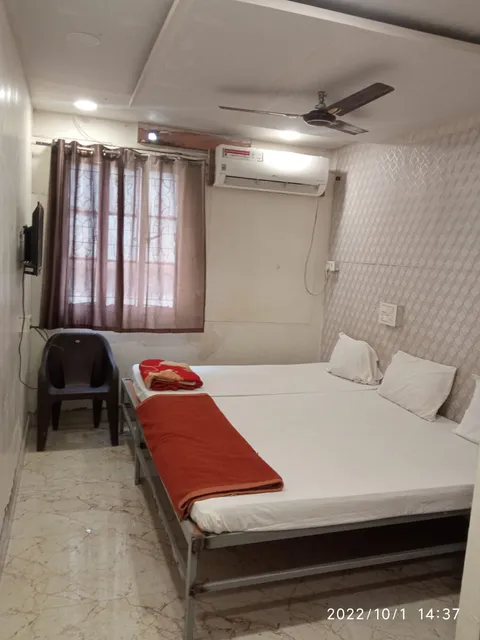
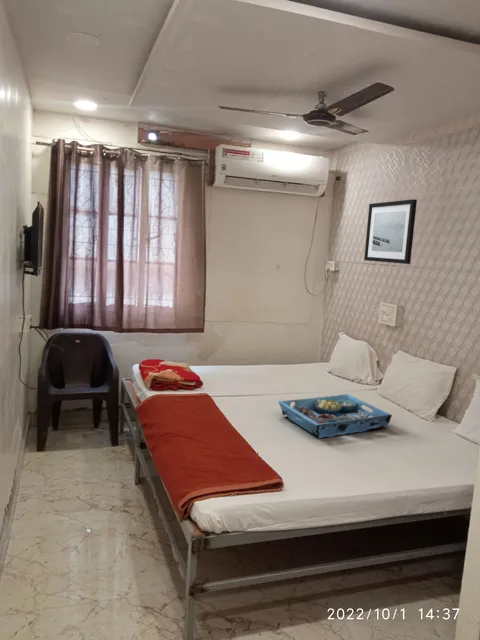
+ wall art (388, 232)
+ serving tray (333, 413)
